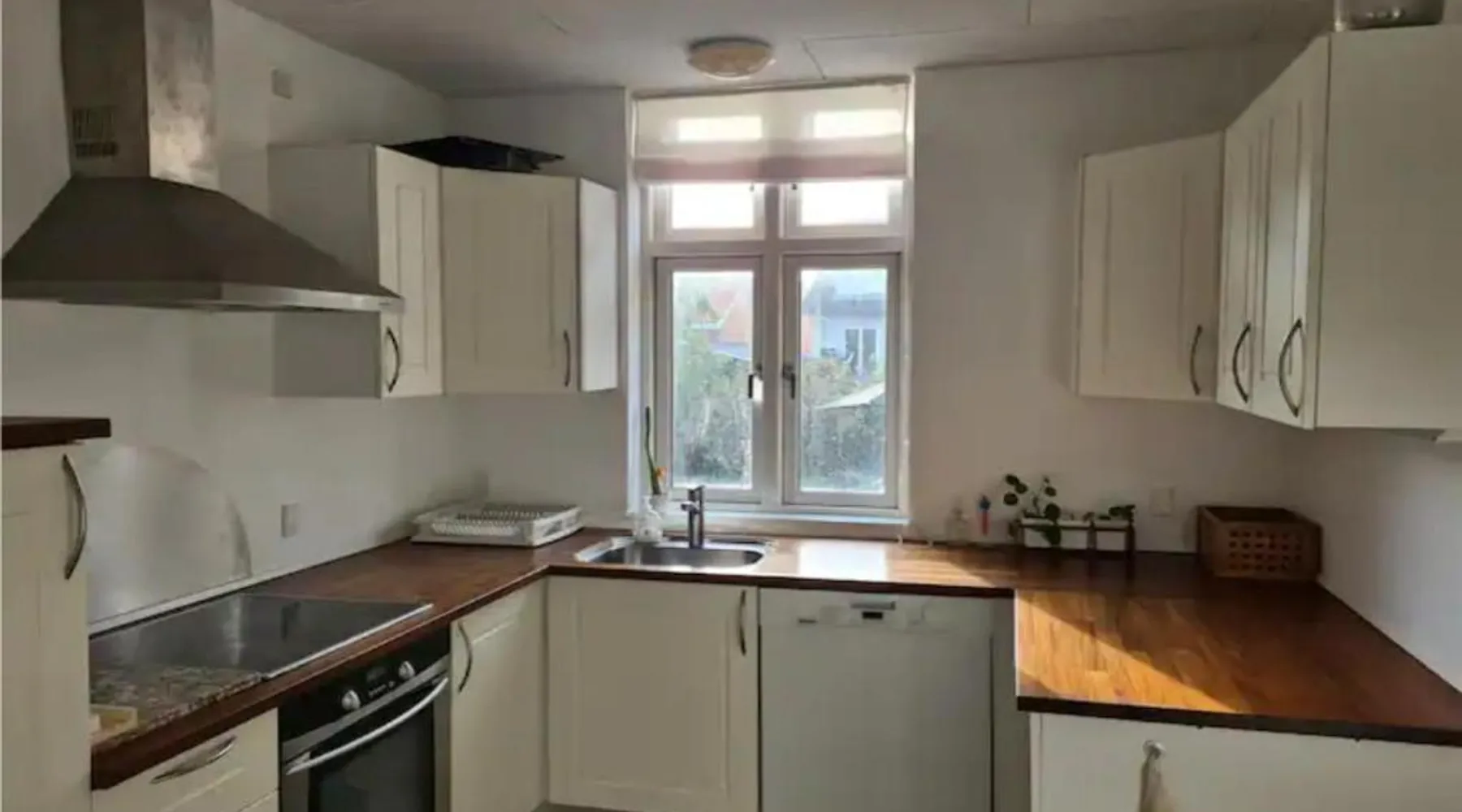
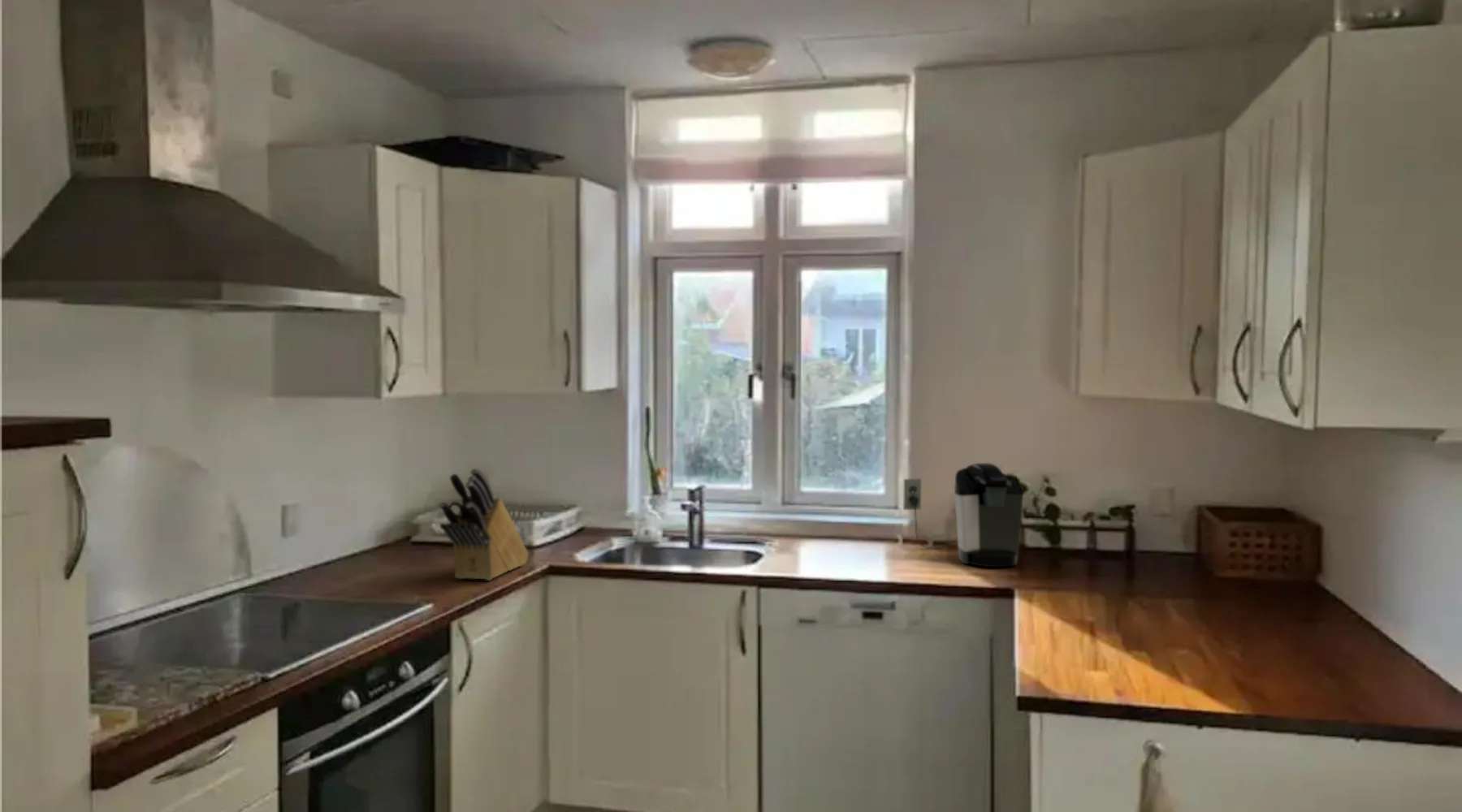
+ knife block (485, 519)
+ coffee maker (968, 512)
